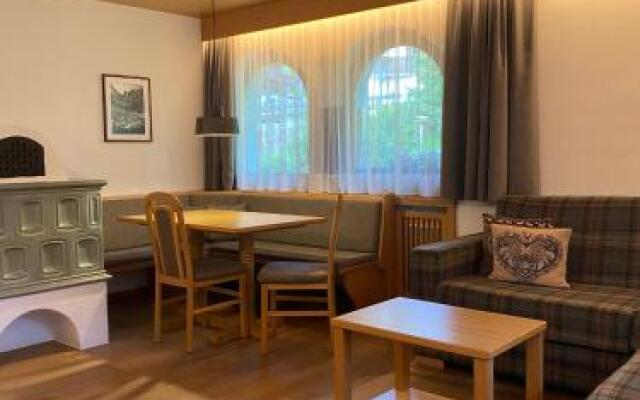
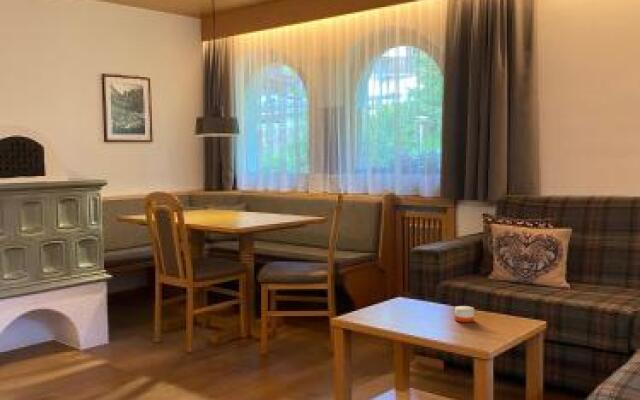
+ candle (464, 307)
